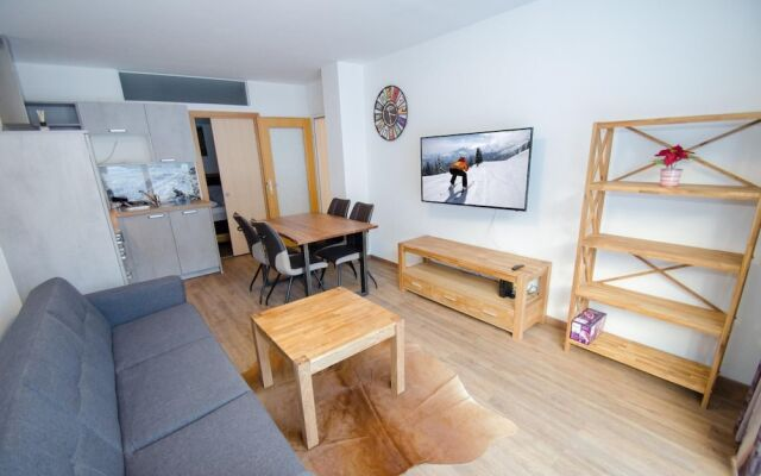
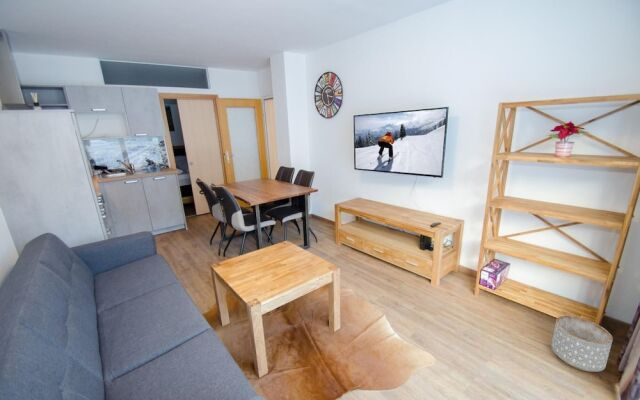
+ planter (579, 343)
